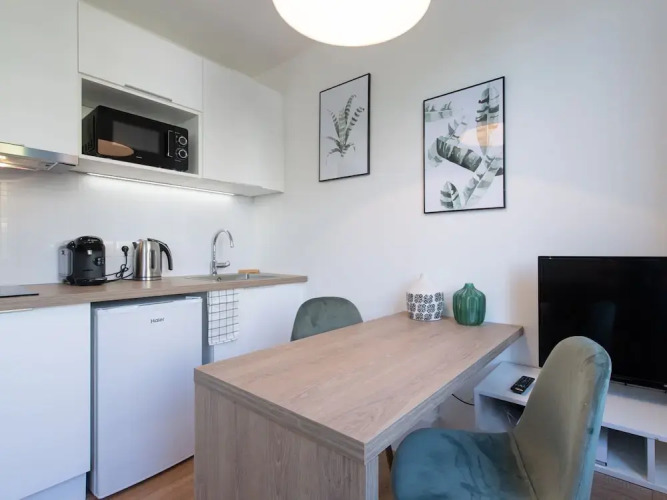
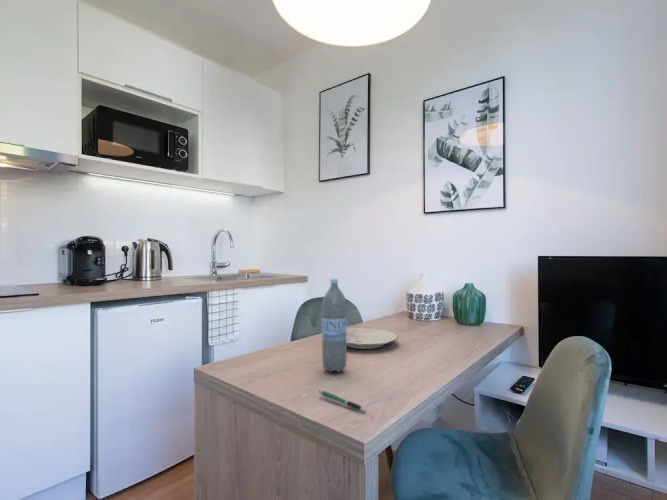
+ water bottle (334, 324)
+ pen (341, 400)
+ plate (363, 338)
